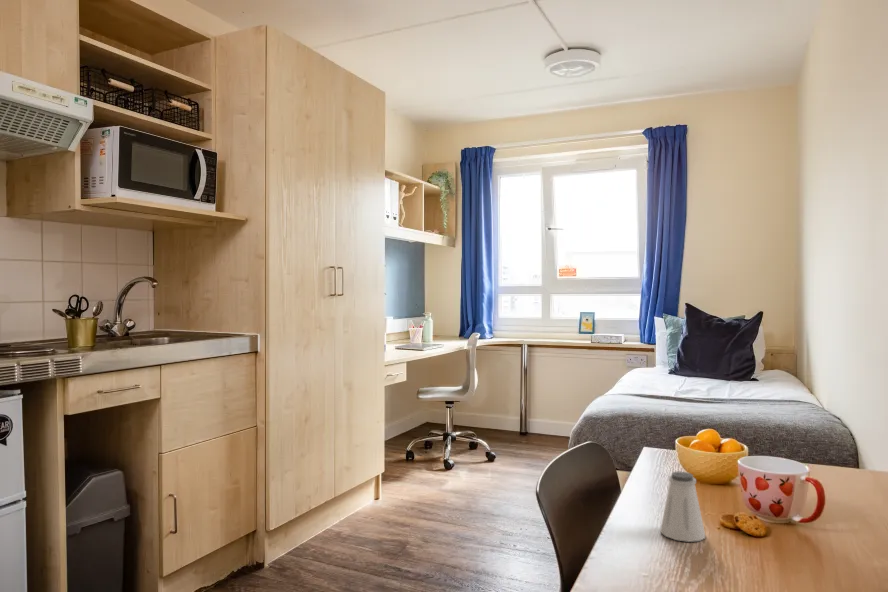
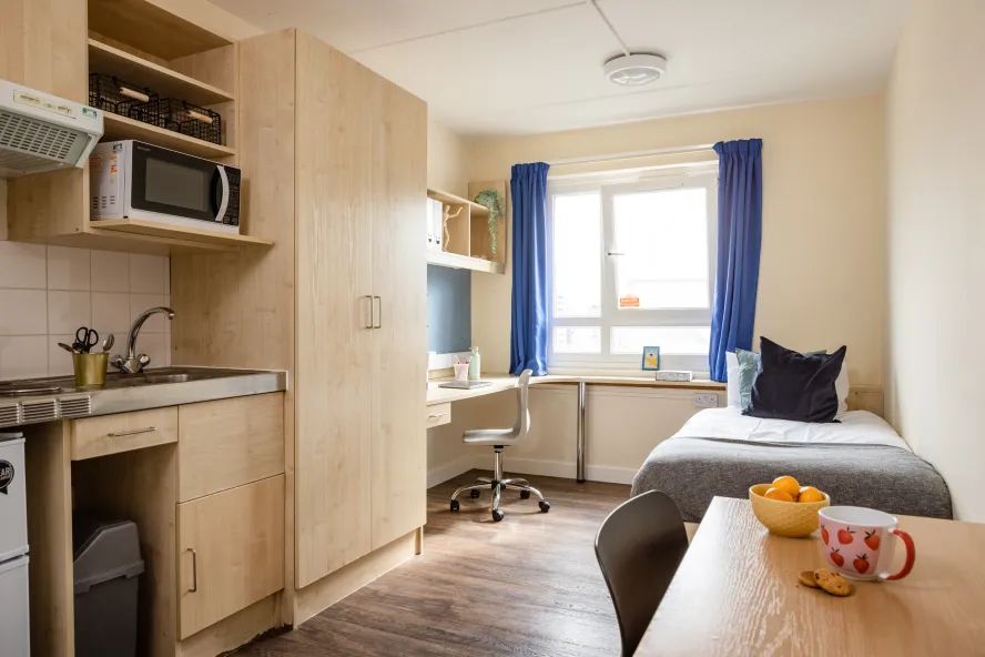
- saltshaker (682, 503)
